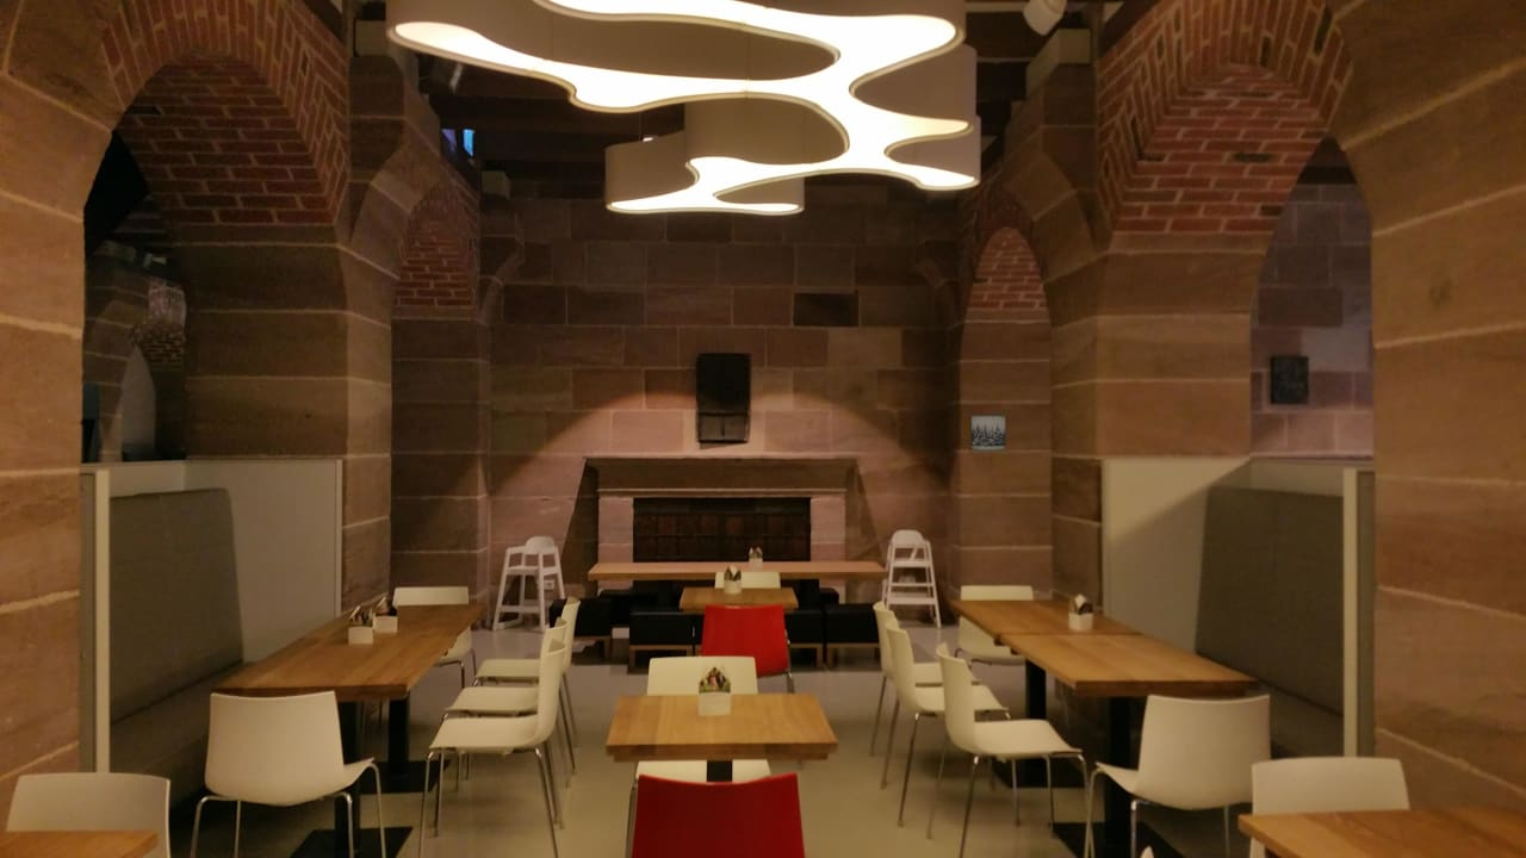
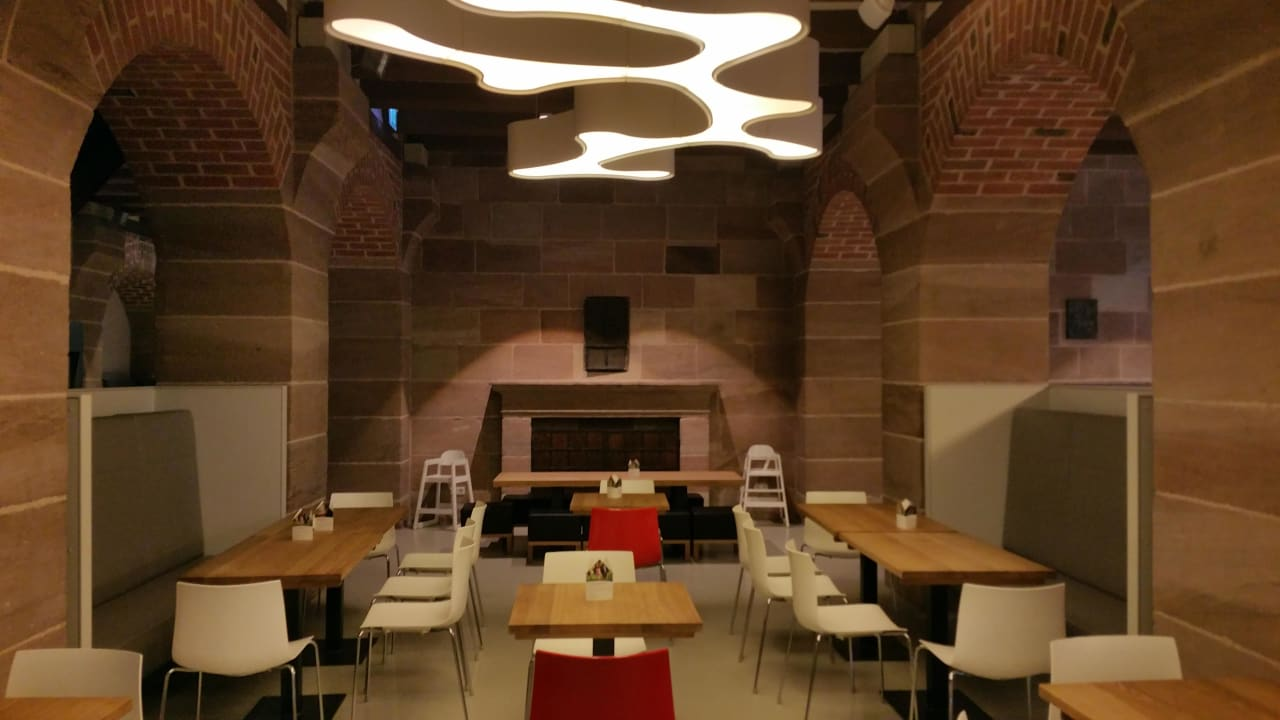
- wall art (987, 433)
